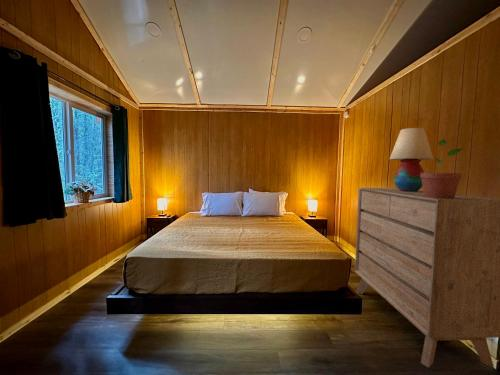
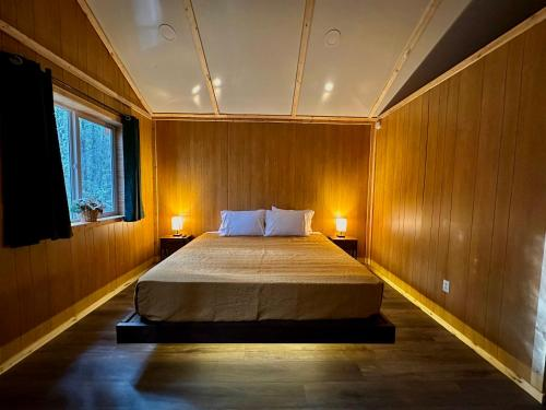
- potted plant (440, 169)
- dresser (412, 257)
- table lamp (410, 160)
